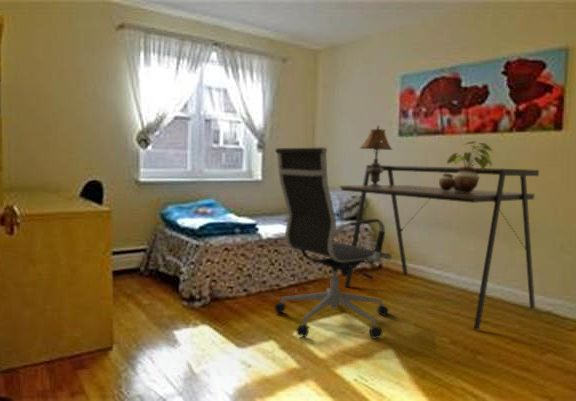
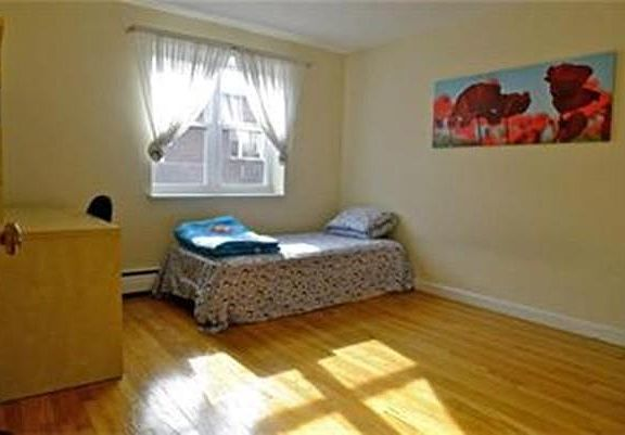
- potted plant (467, 166)
- desk (414, 215)
- table lamp (376, 155)
- office chair (340, 233)
